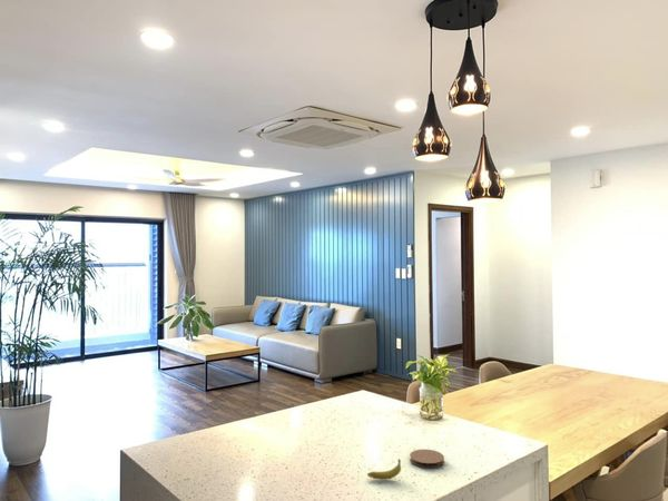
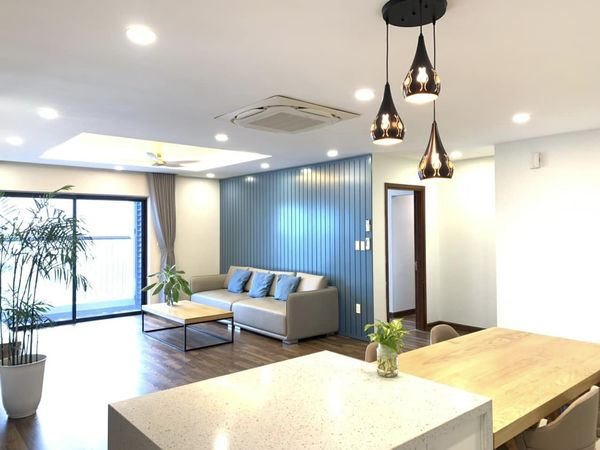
- fruit (384, 471)
- coaster (426, 458)
